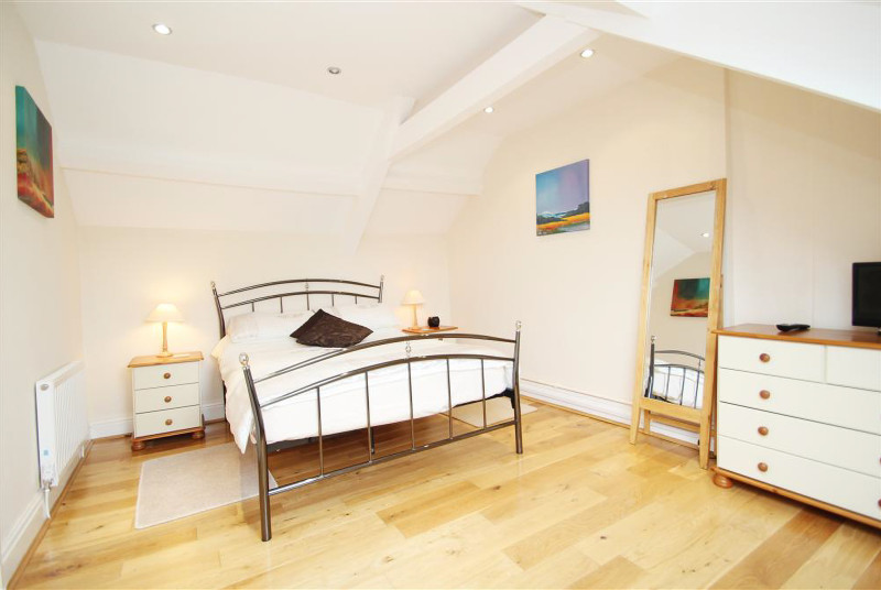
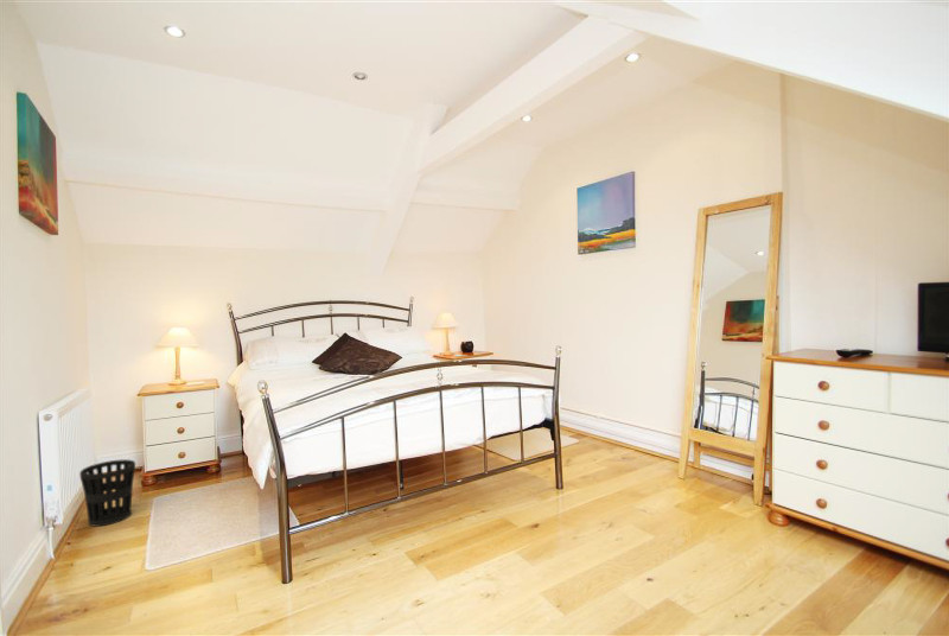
+ wastebasket (109, 492)
